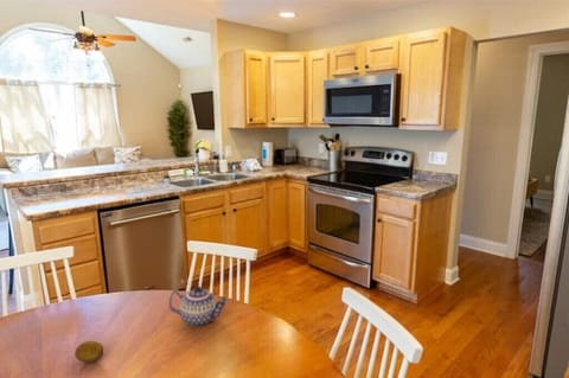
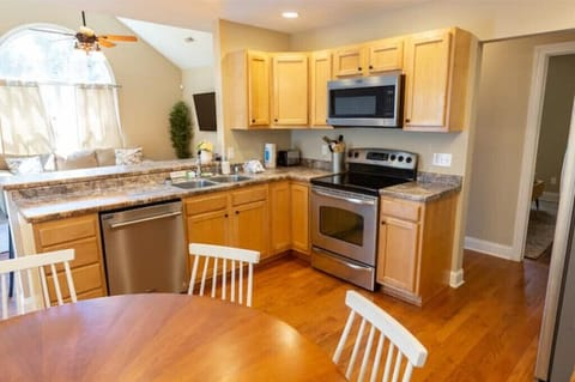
- teapot (197, 302)
- fruit (89, 351)
